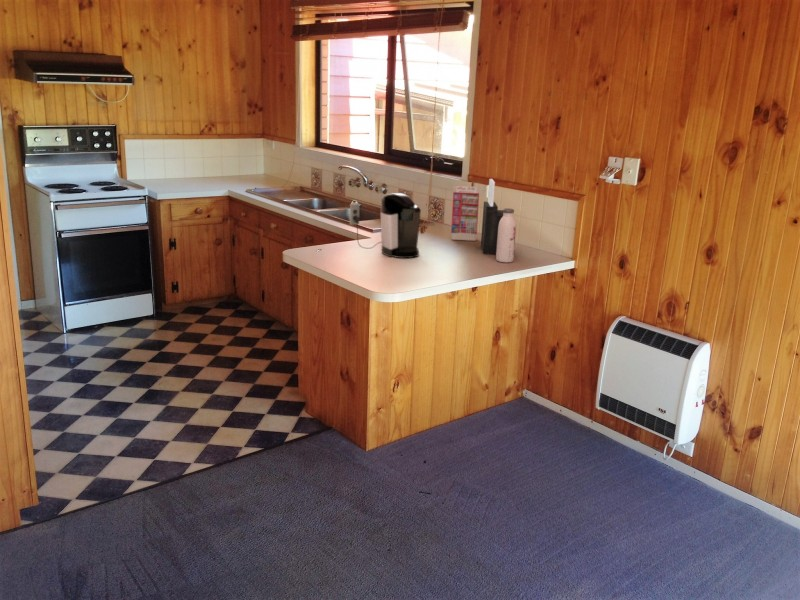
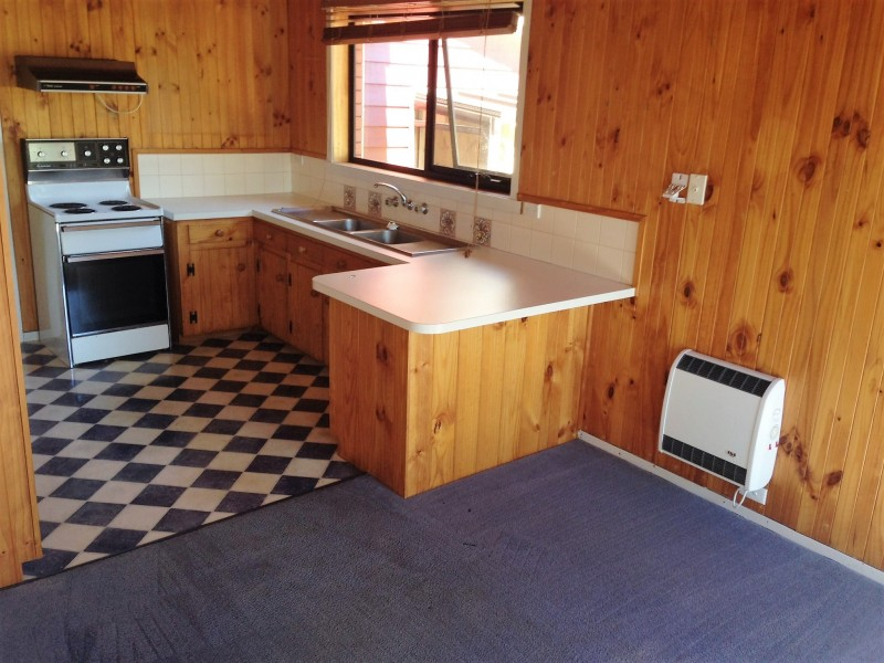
- coffee maker (390, 225)
- gift box (465, 213)
- water bottle (506, 235)
- knife block (497, 216)
